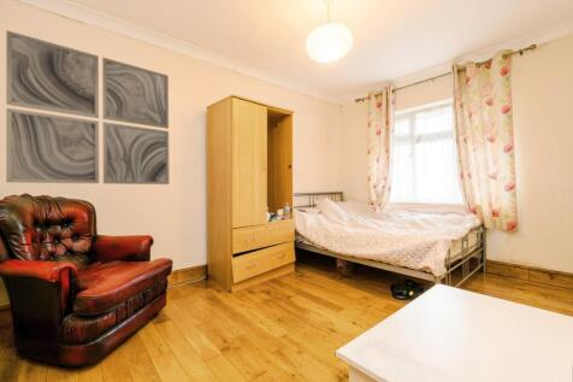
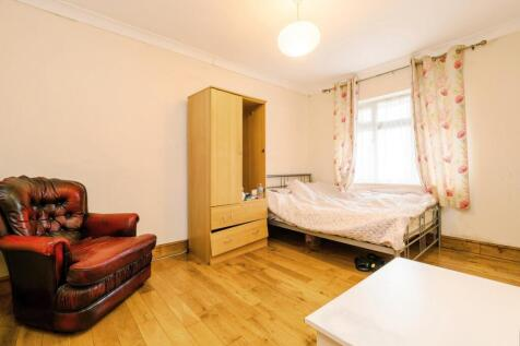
- wall art (102, 118)
